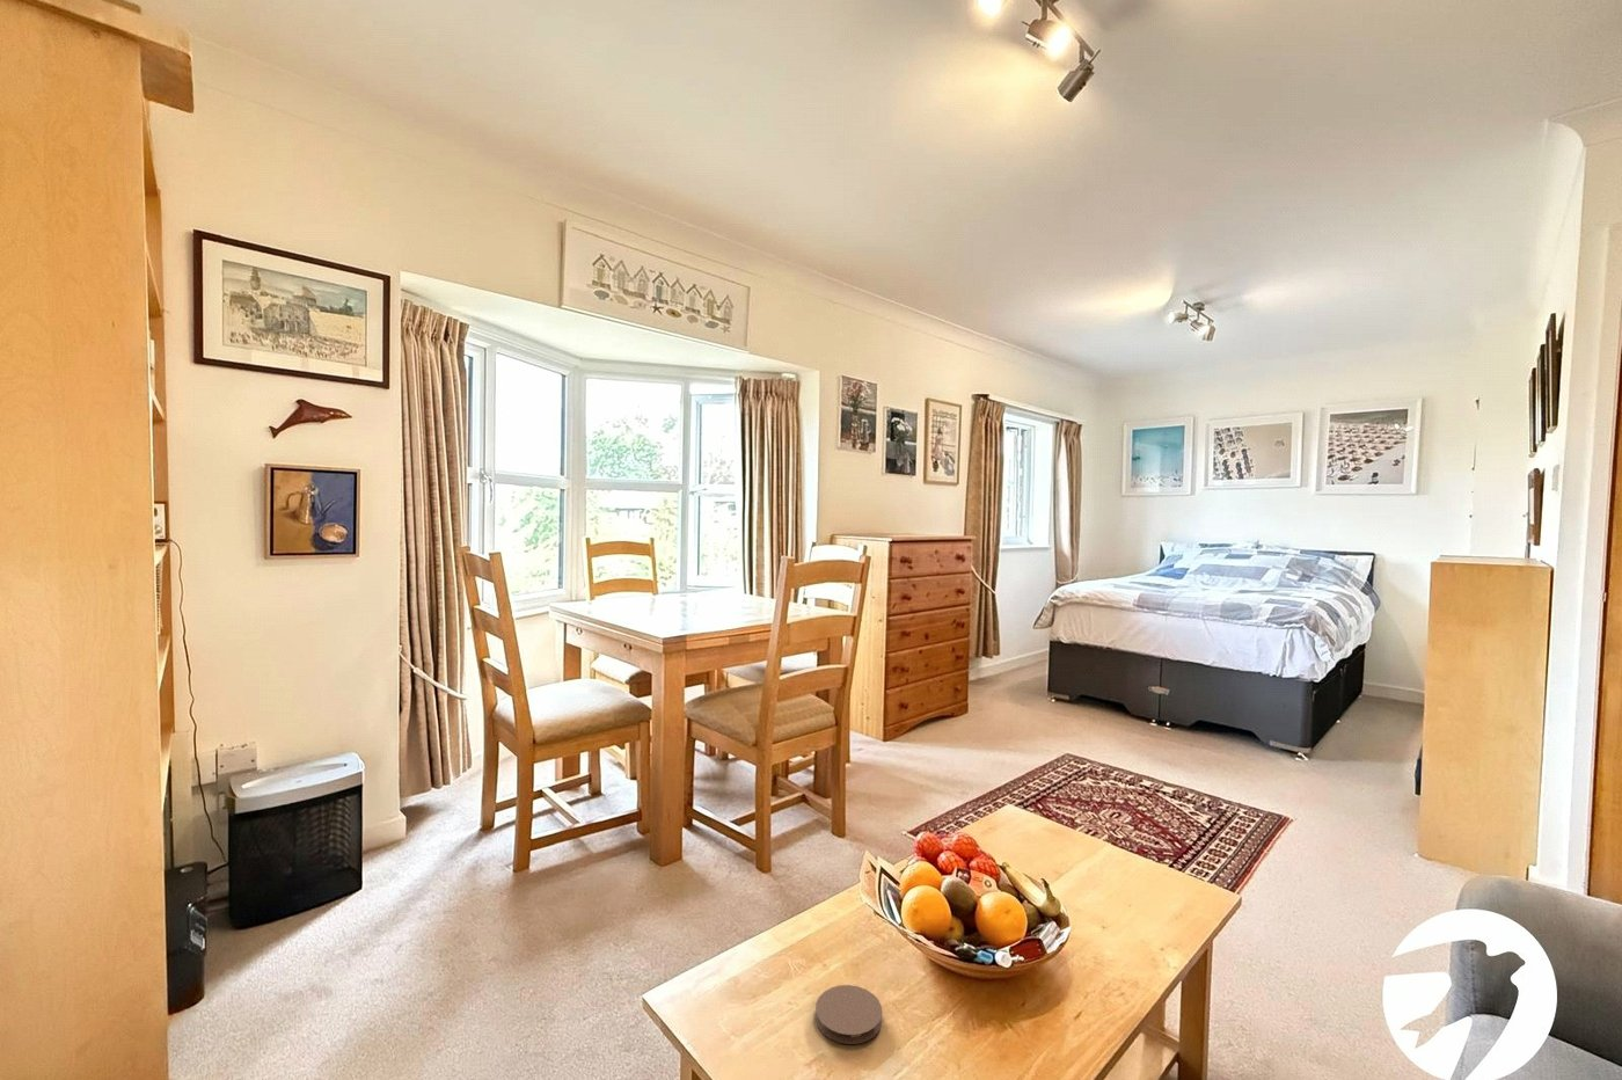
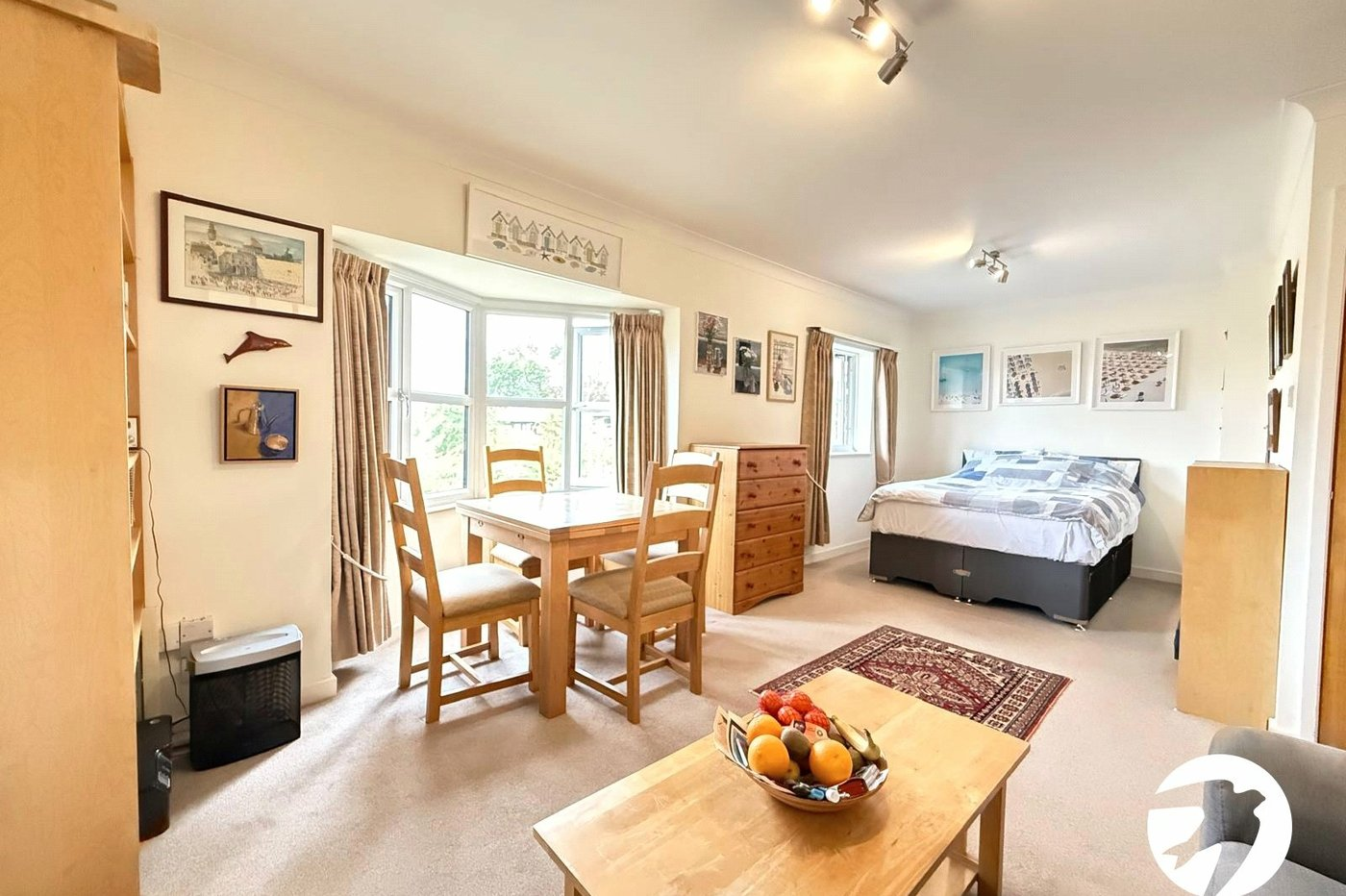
- coaster (848, 1012)
